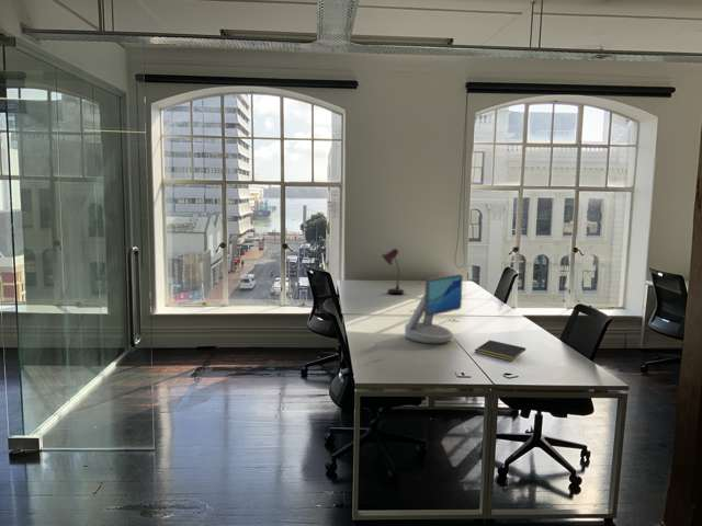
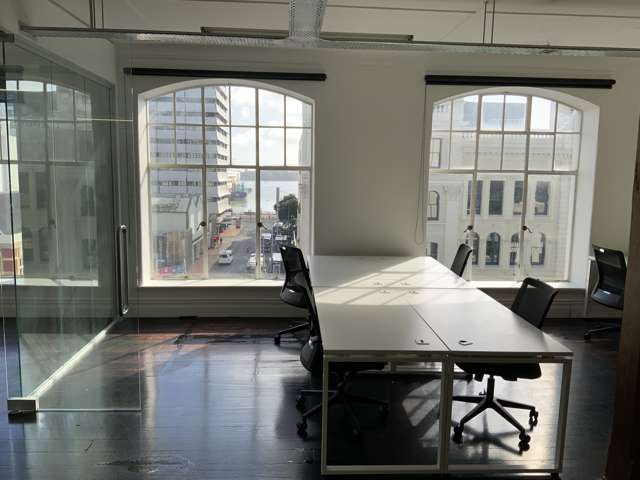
- desk lamp (397, 270)
- notepad (499, 350)
- computer monitor (429, 307)
